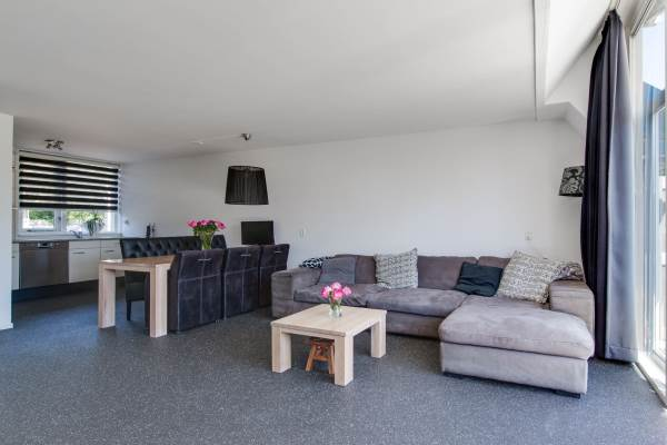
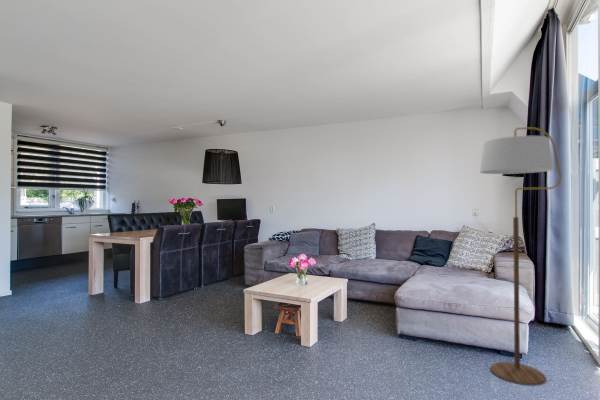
+ floor lamp (518, 250)
